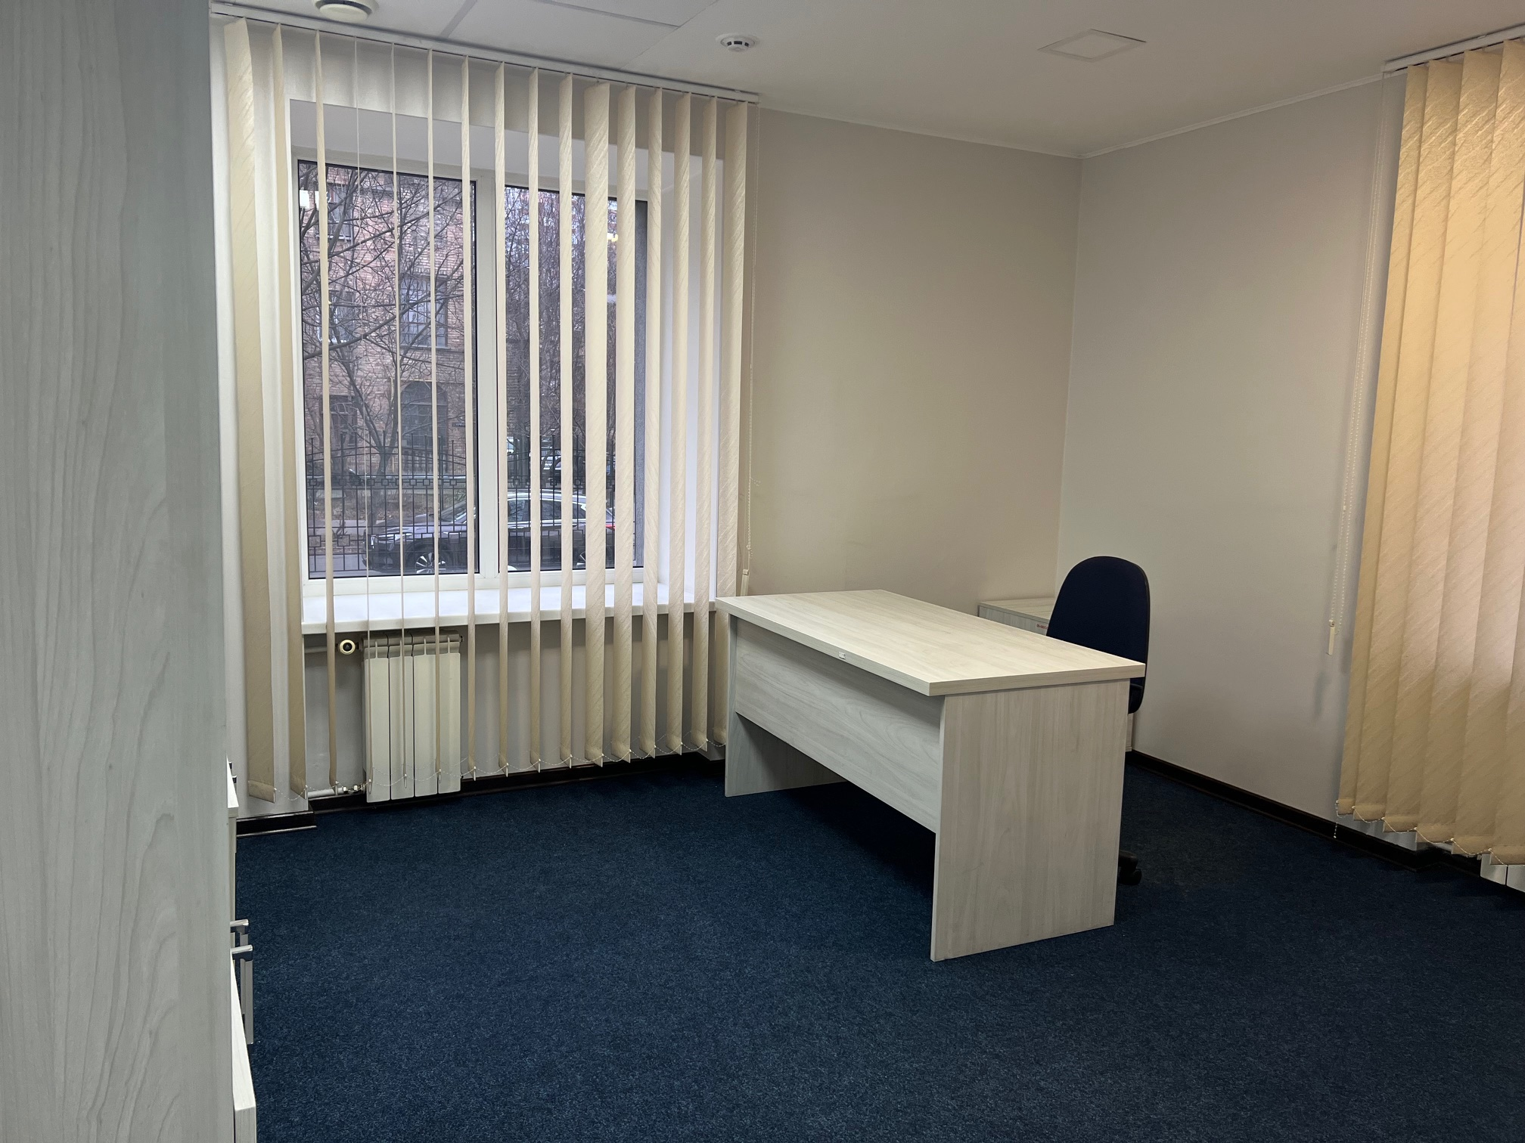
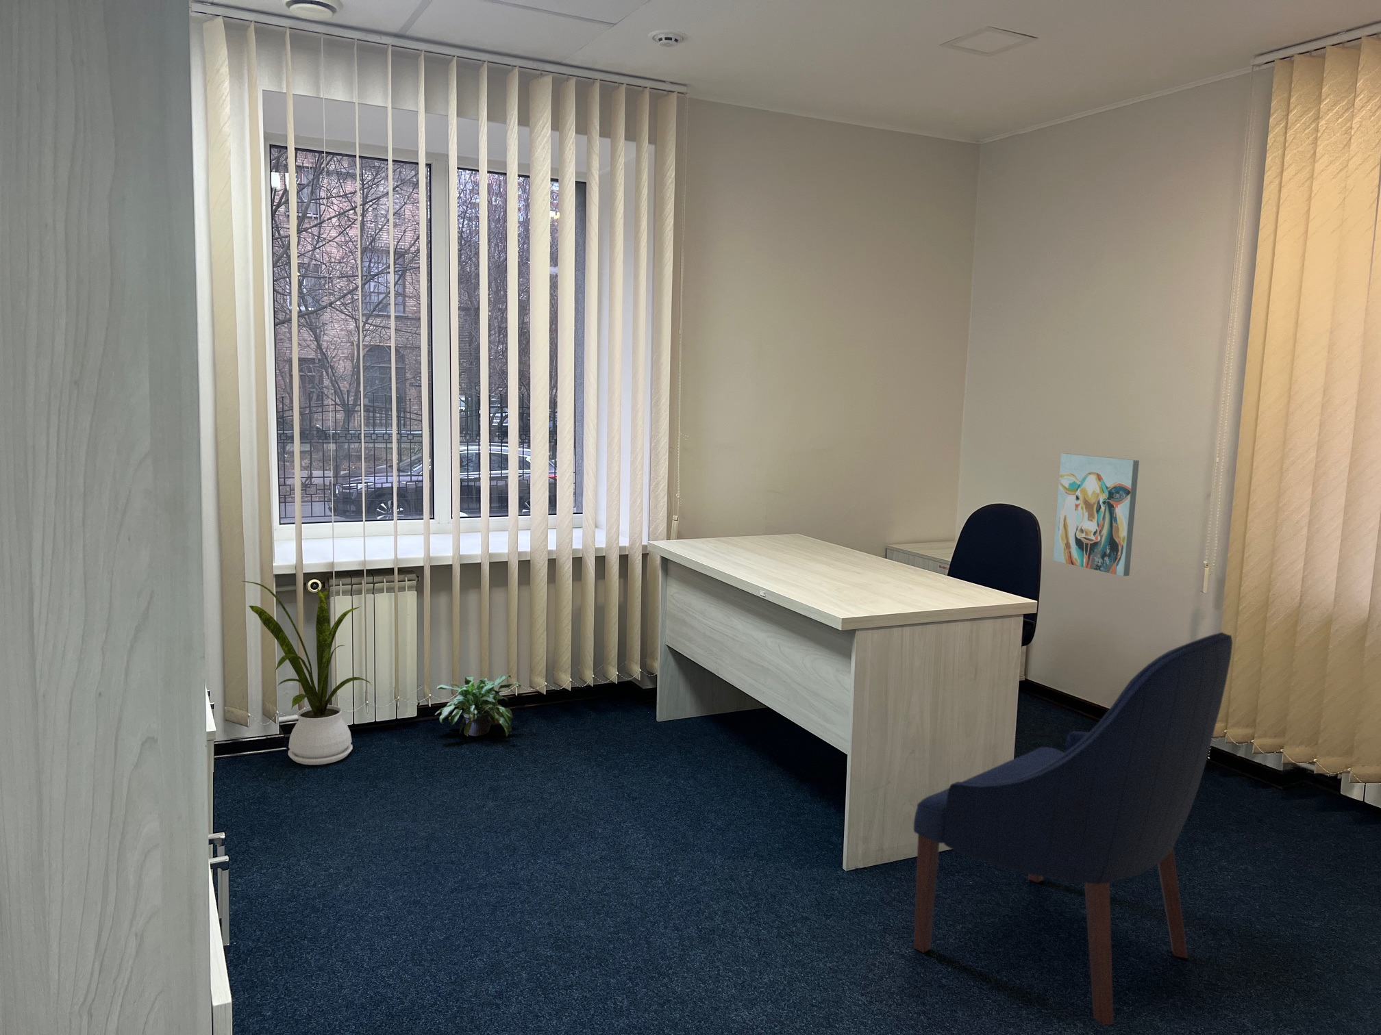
+ chair (1083, 787)
+ wall art (1094, 513)
+ house plant (310, 666)
+ potted plant (476, 703)
